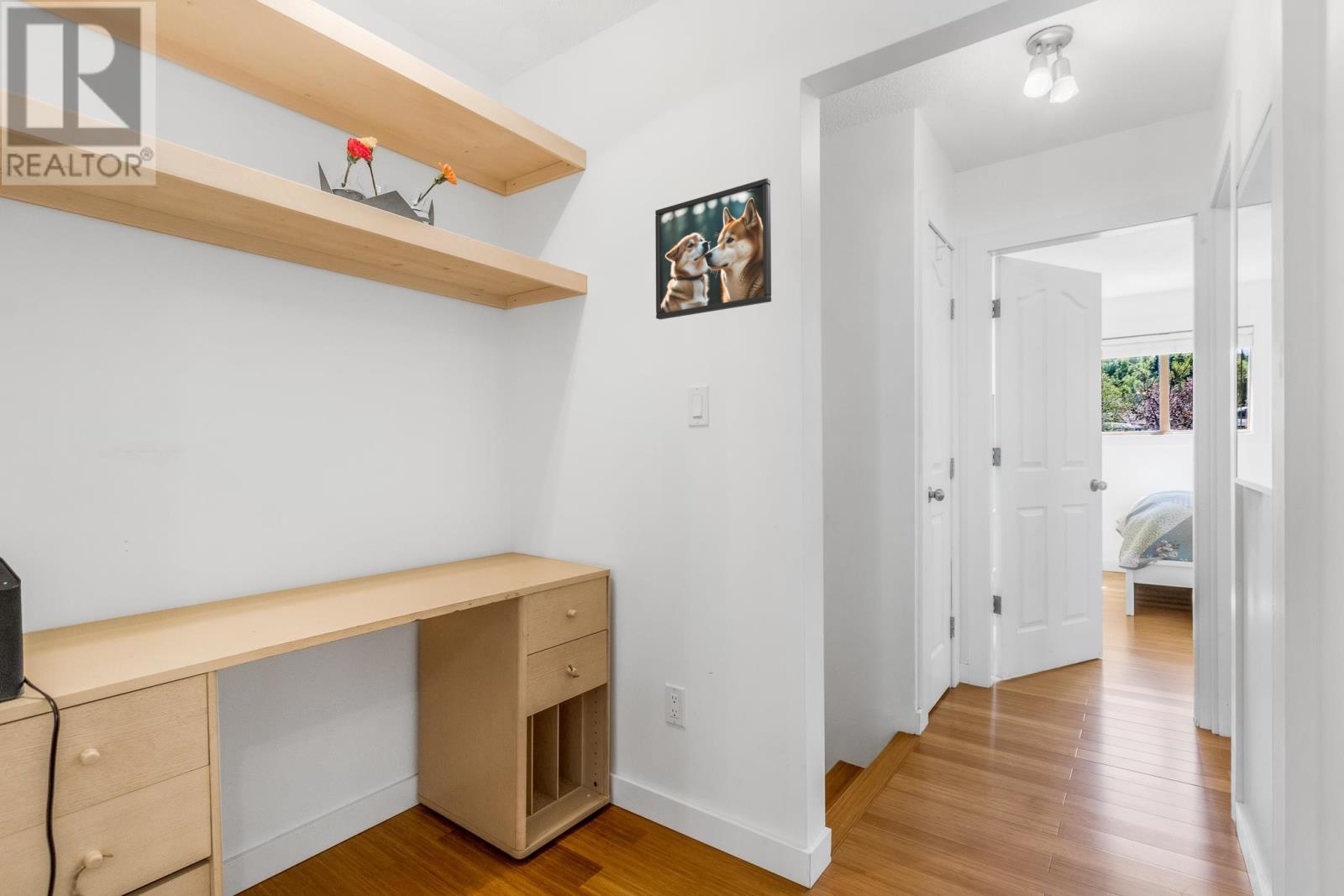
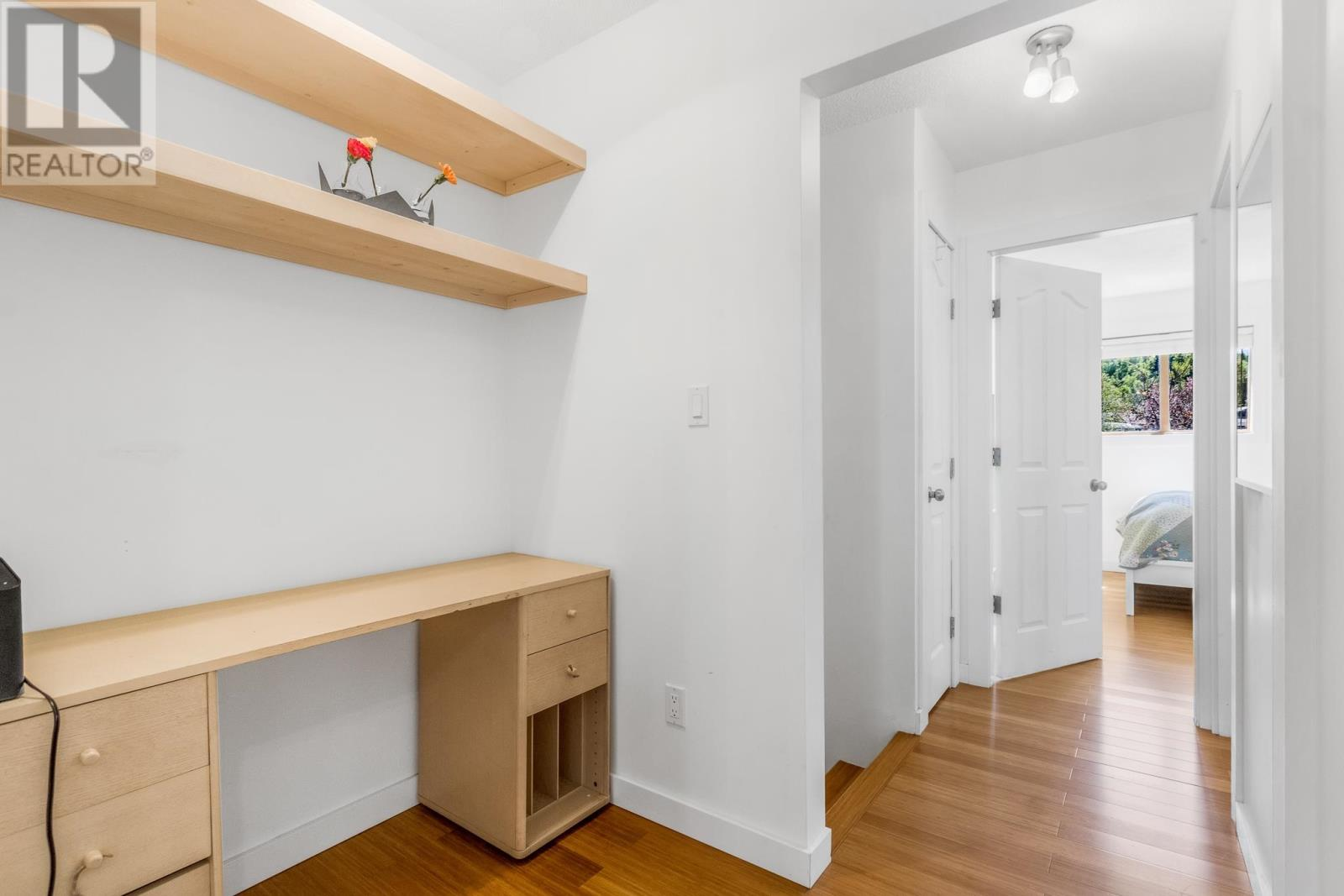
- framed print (710, 253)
